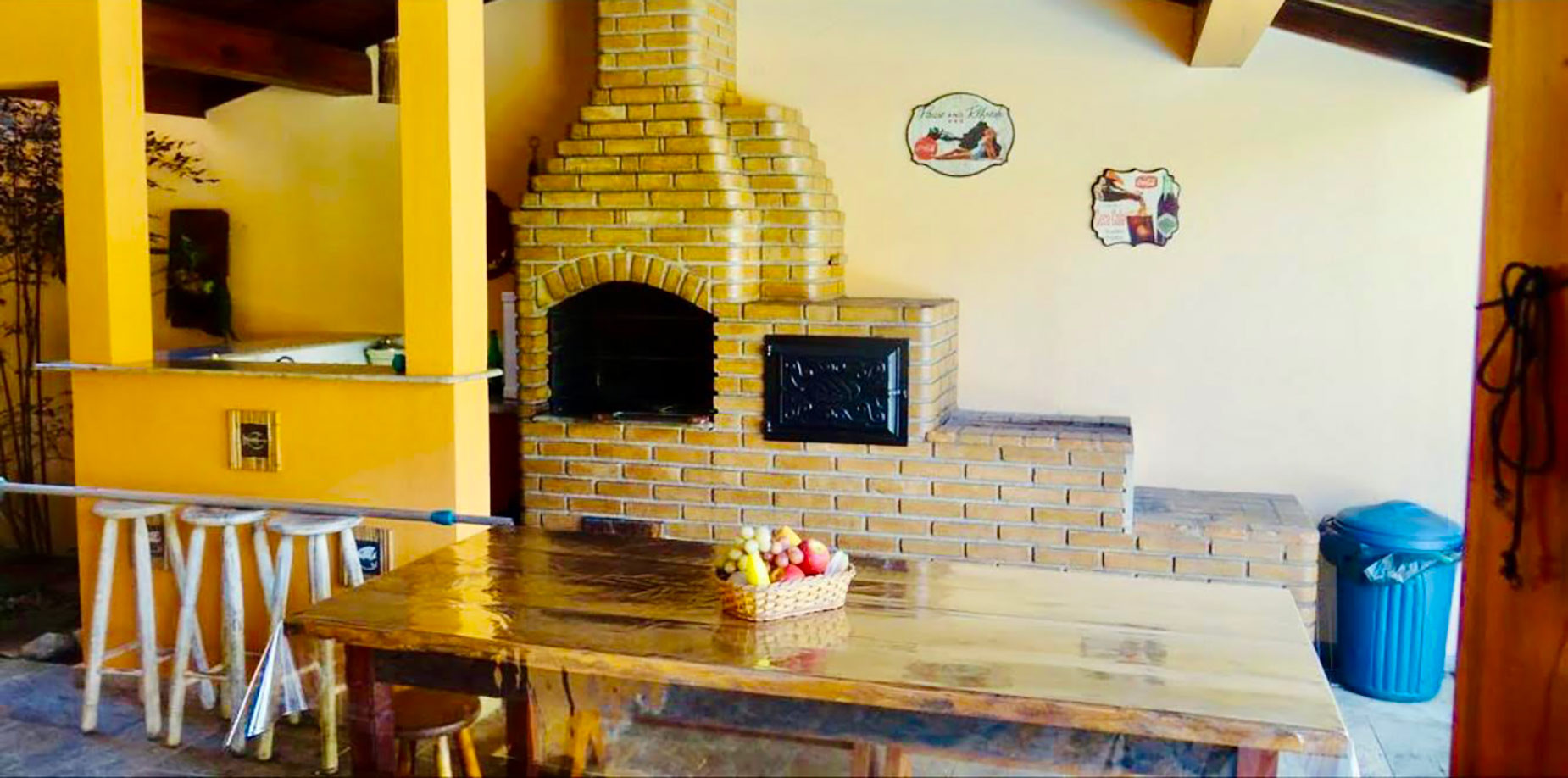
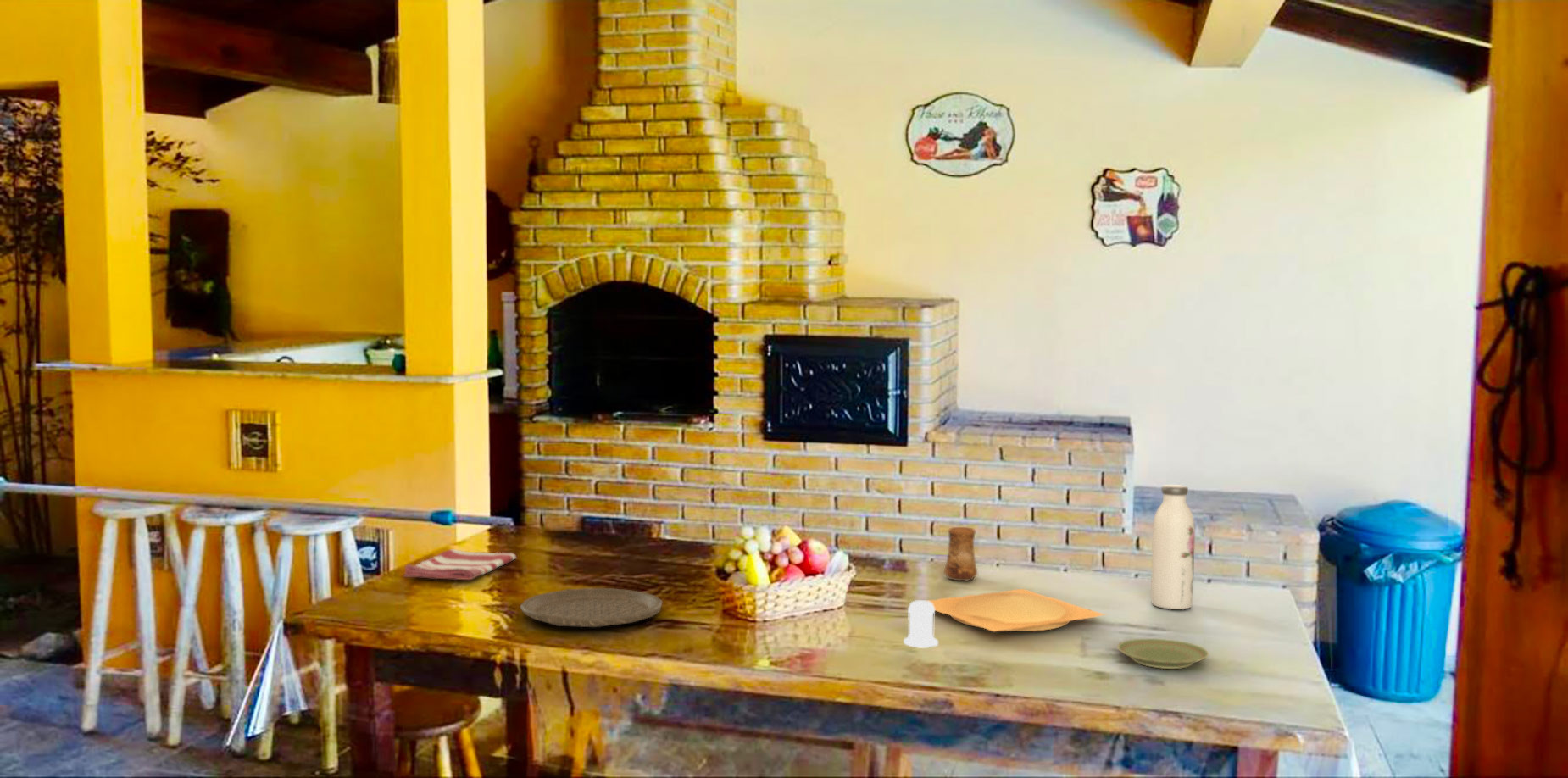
+ salt shaker (920, 622)
+ dish towel (462, 563)
+ cup (960, 553)
+ plate (1009, 605)
+ water bottle (1173, 545)
+ plate (1162, 655)
+ plate (592, 608)
